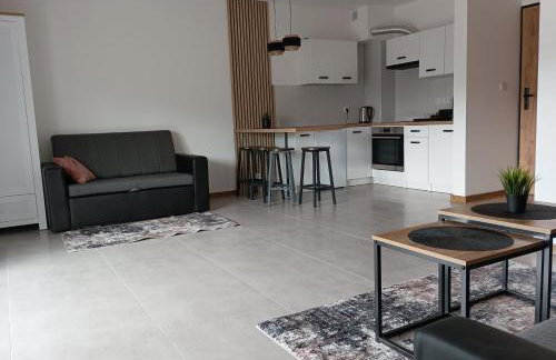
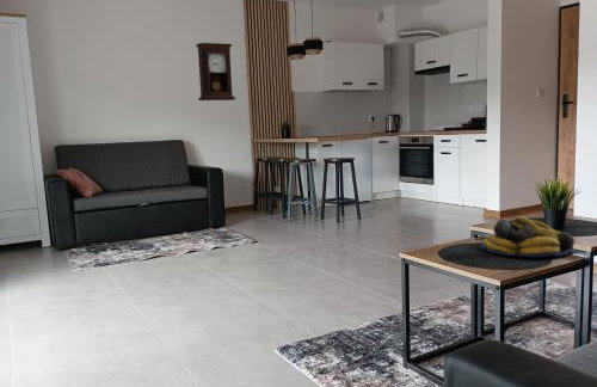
+ pendulum clock (216, 72)
+ fruit bowl (524, 233)
